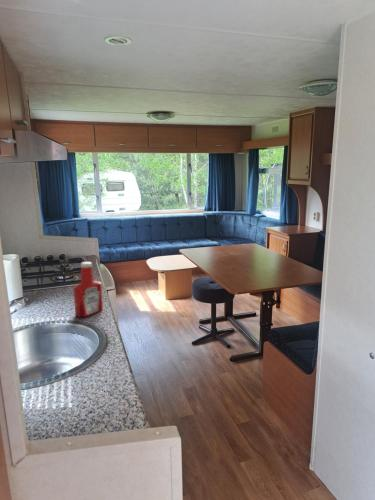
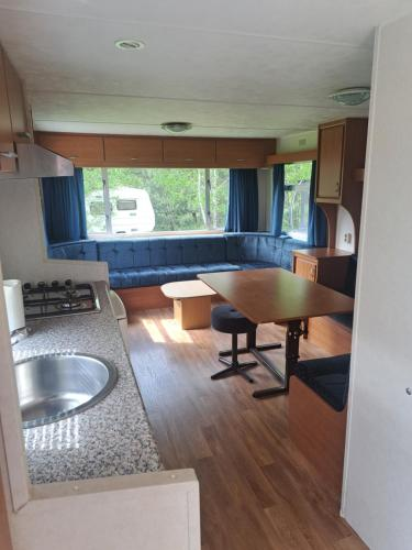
- soap bottle (87, 288)
